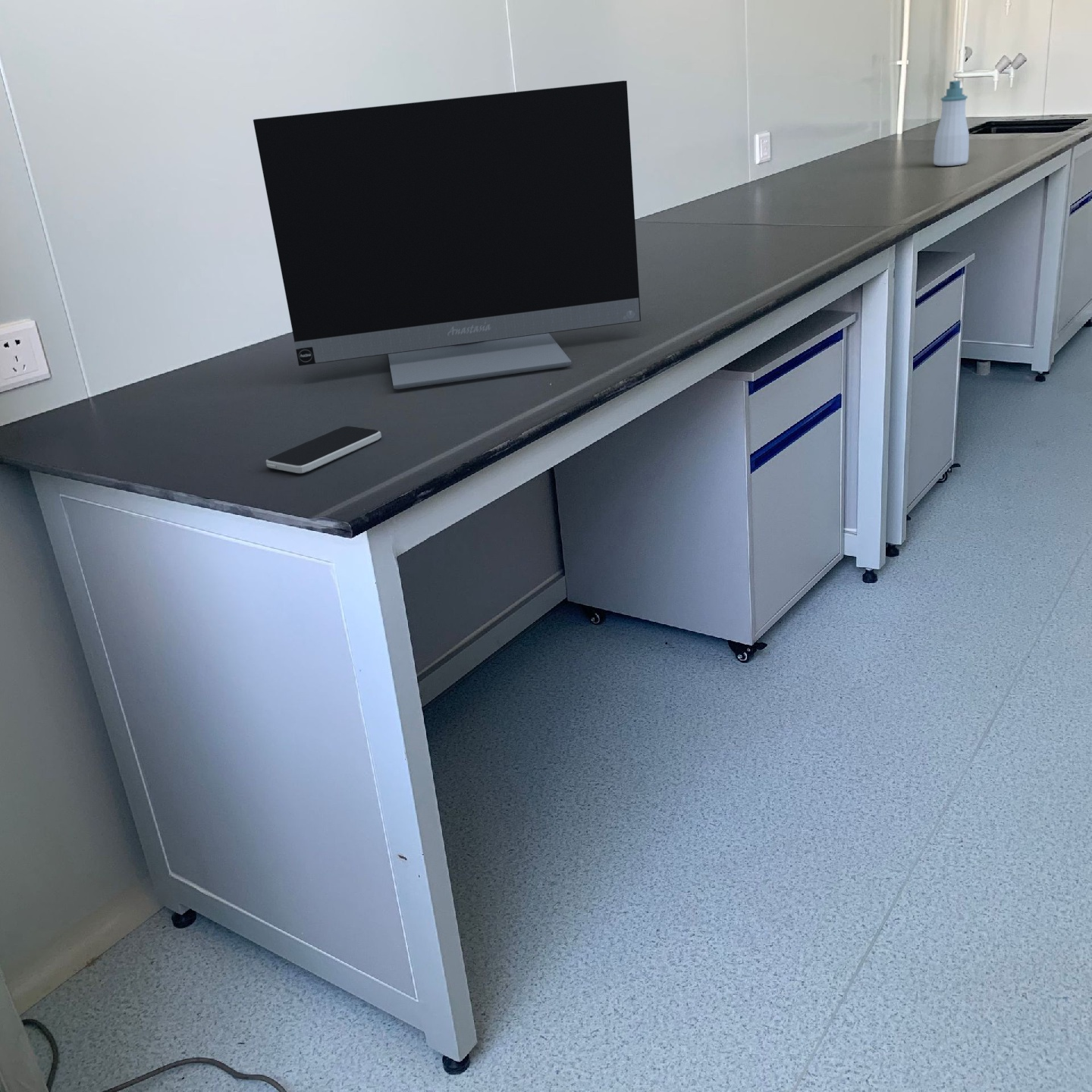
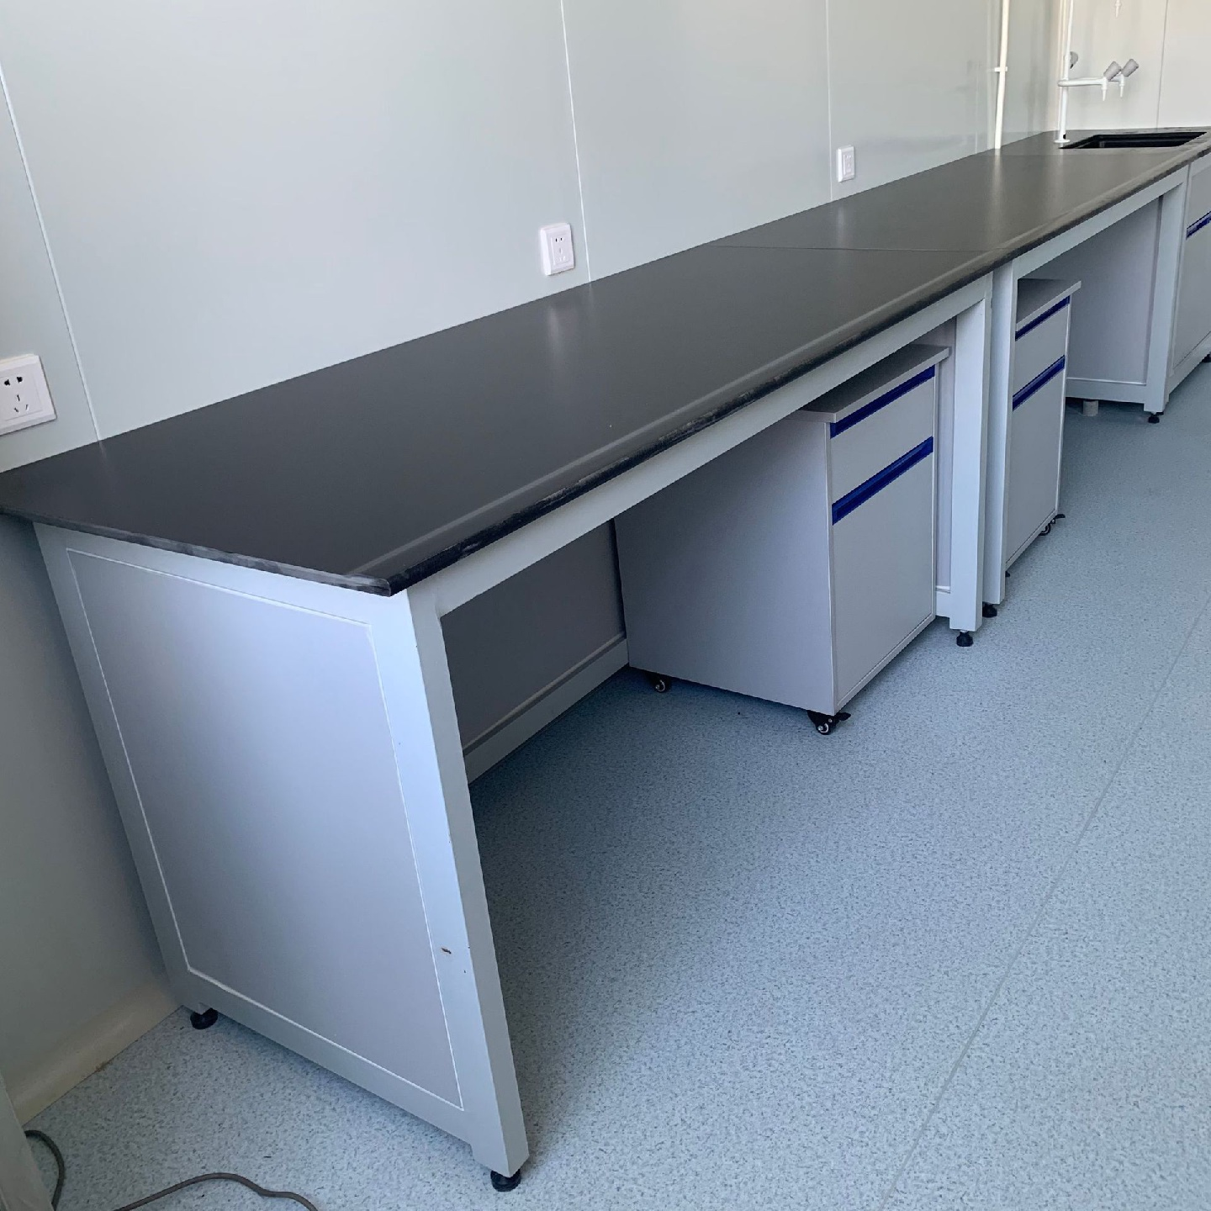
- monitor (459, 234)
- soap bottle (952, 123)
- smartphone (324, 448)
